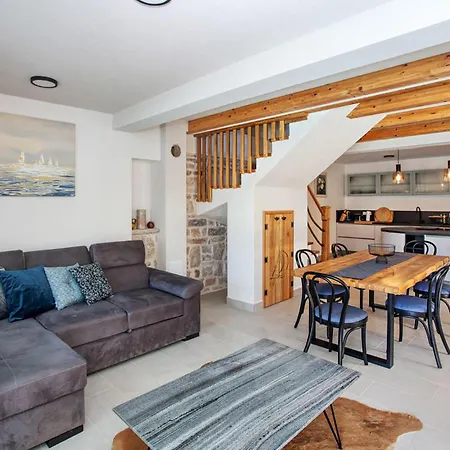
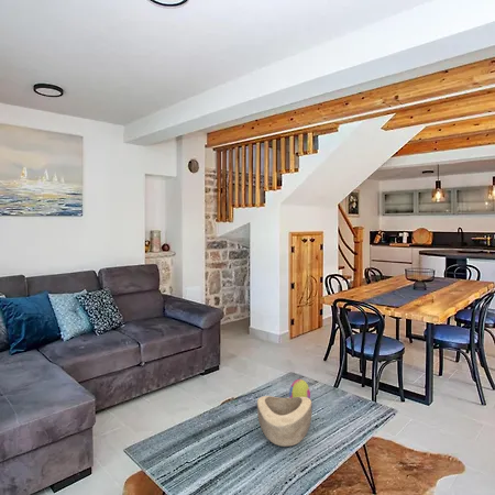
+ decorative egg (299, 393)
+ decorative bowl (284, 419)
